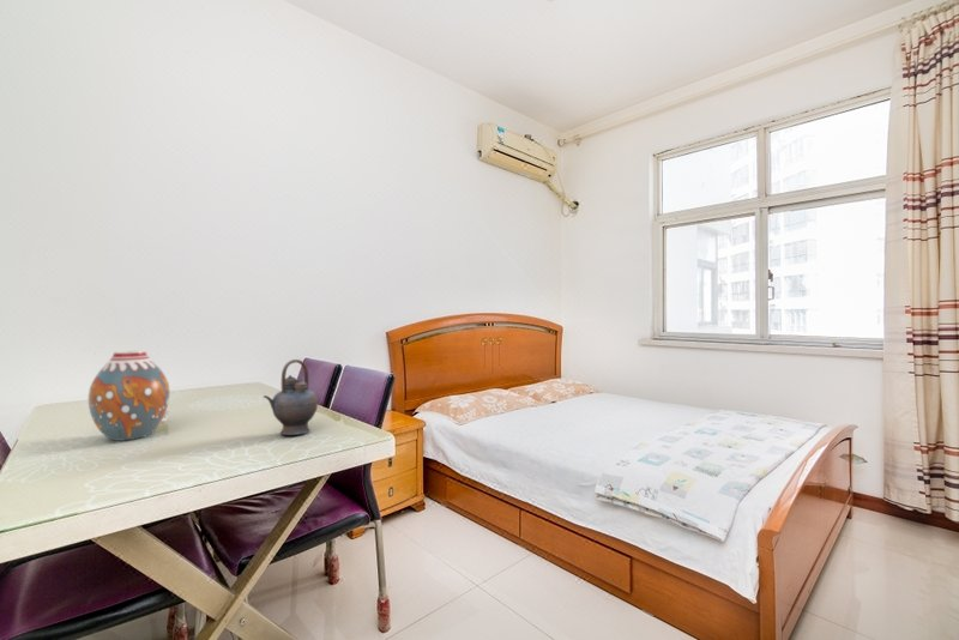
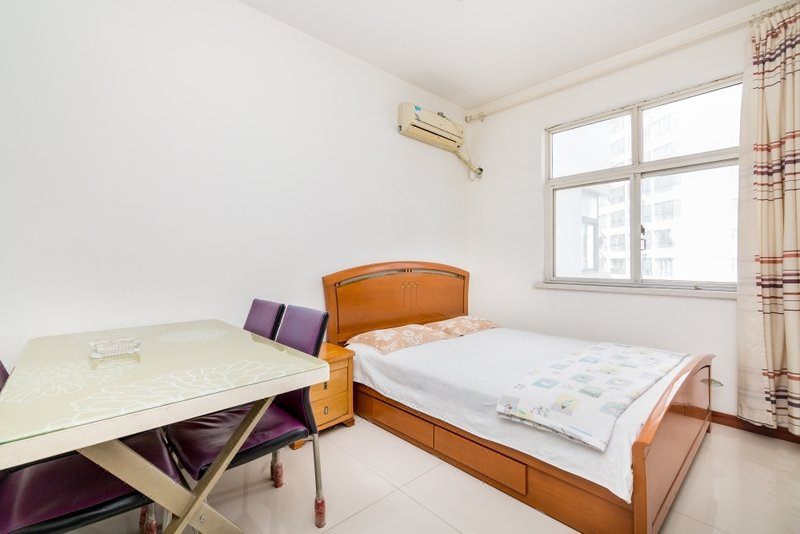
- vase (129, 393)
- teapot (290, 397)
